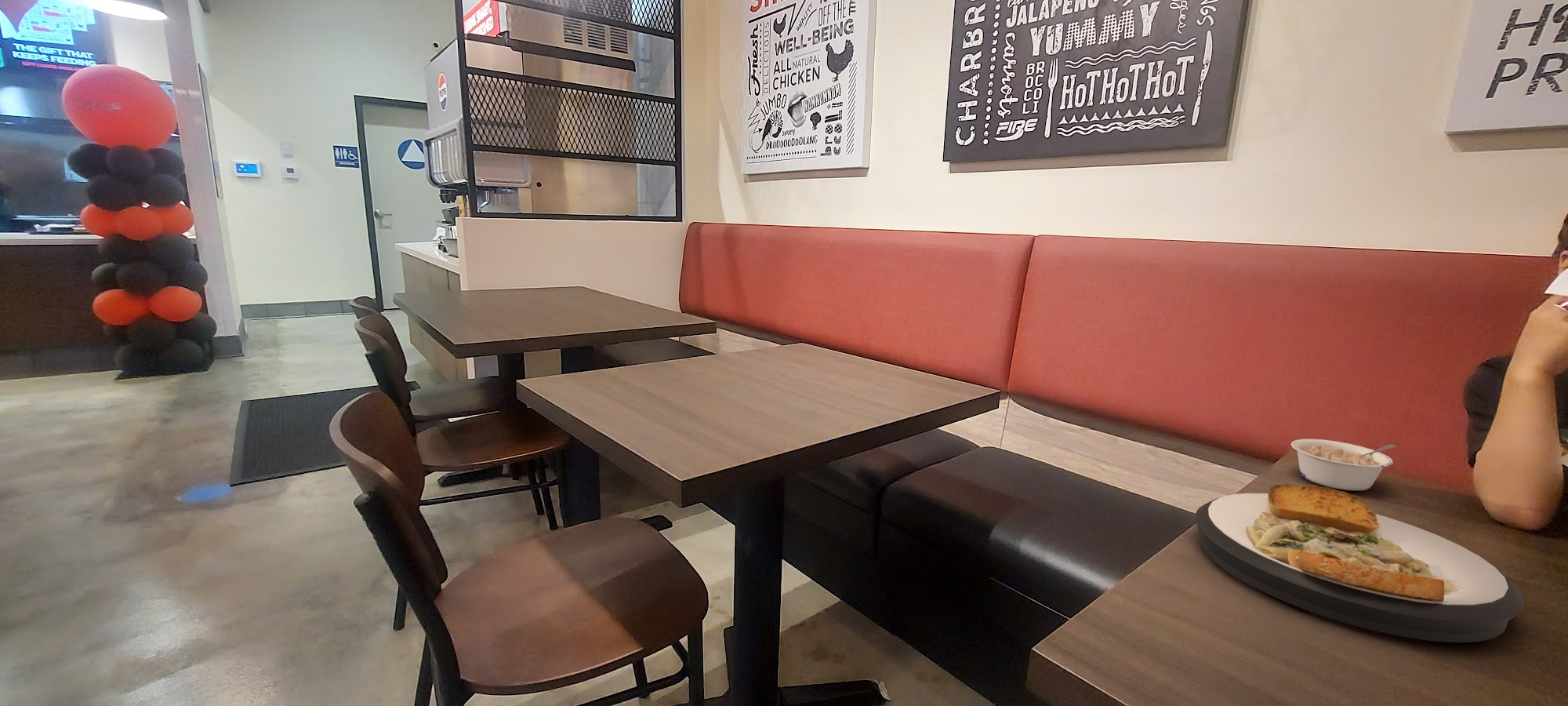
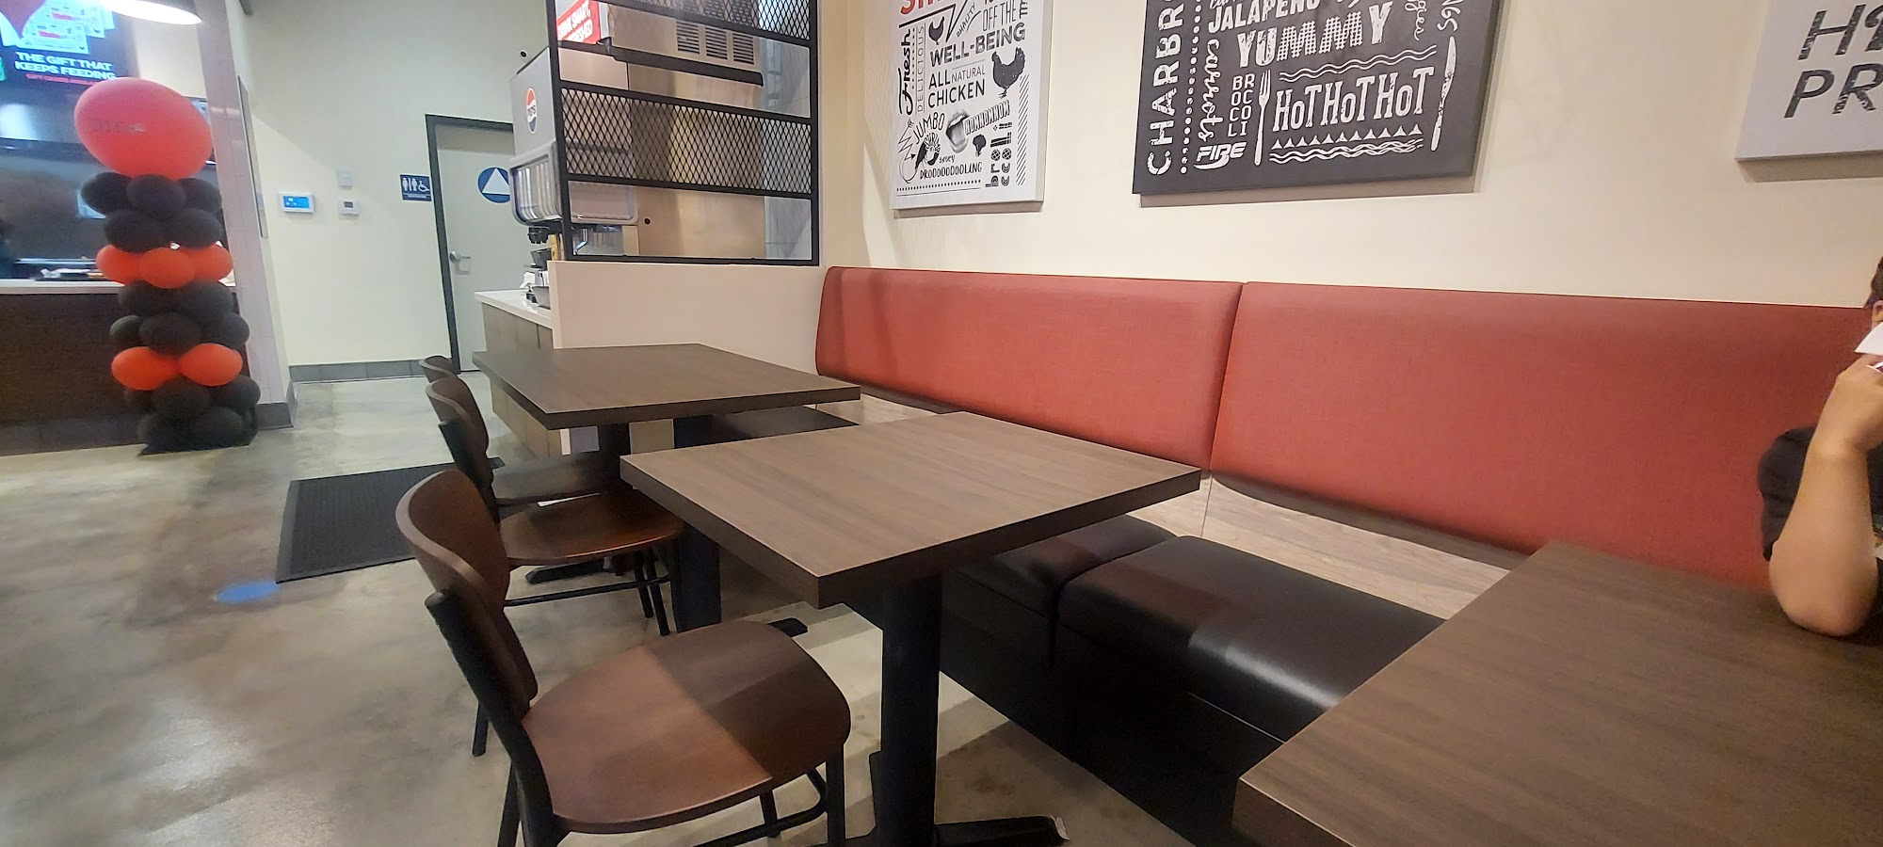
- plate (1339, 545)
- legume (1338, 462)
